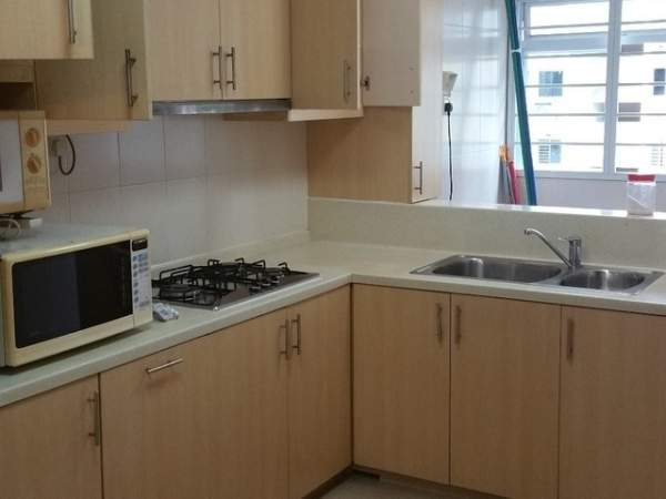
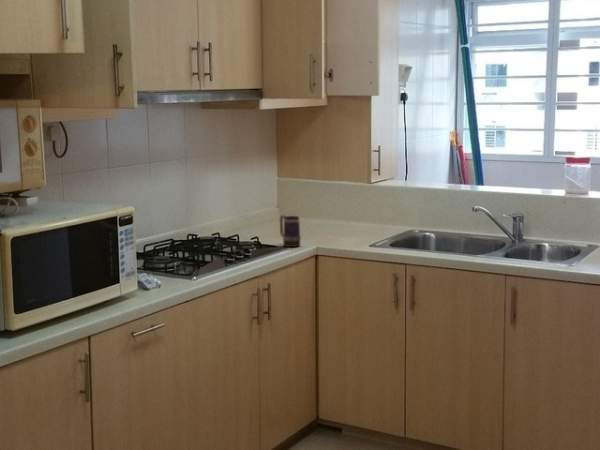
+ mug (289, 230)
